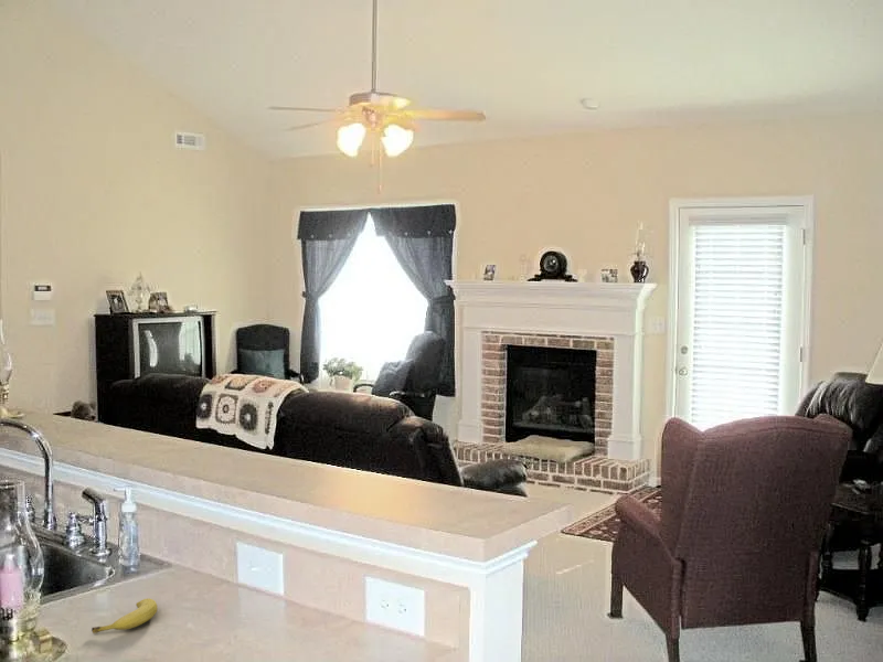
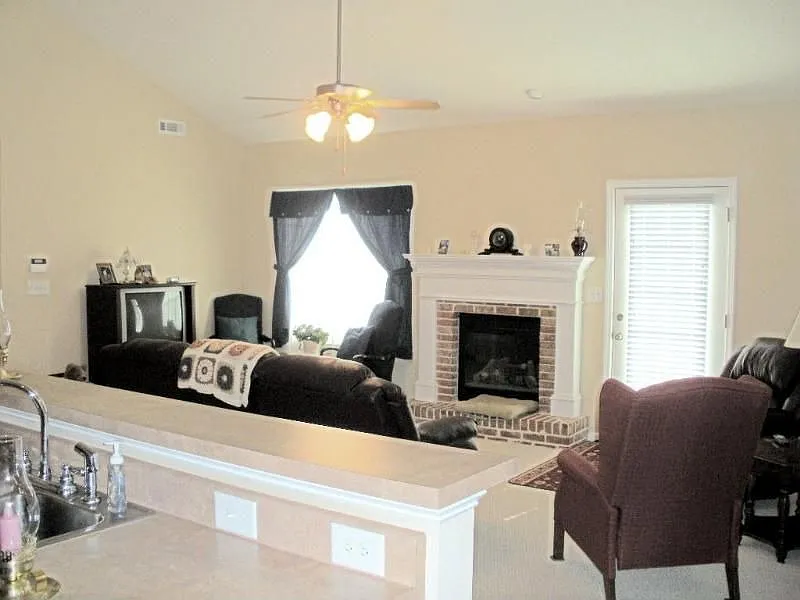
- fruit (131, 613)
